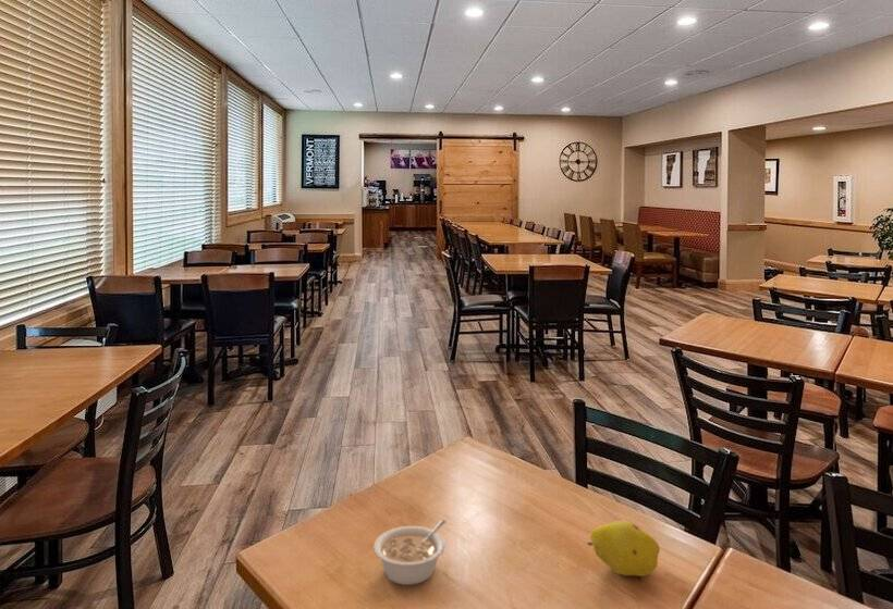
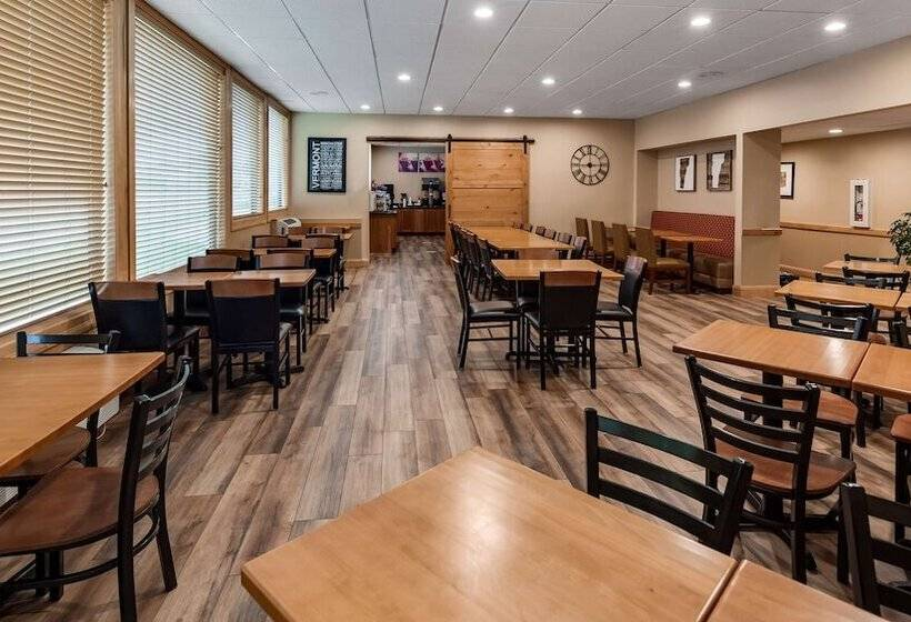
- fruit (622, 546)
- legume (409, 552)
